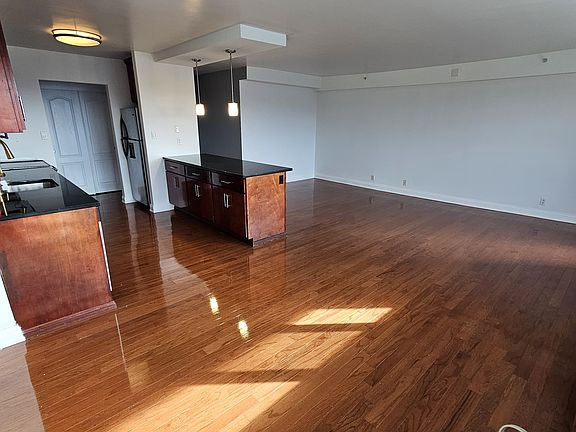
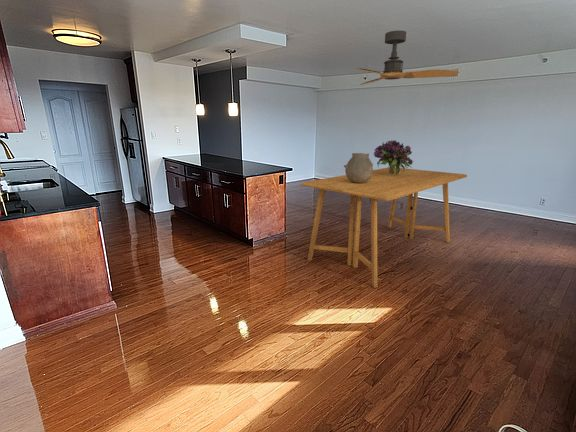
+ dining table (389, 216)
+ ceramic pot (357, 167)
+ ceiling fan (401, 60)
+ bouquet (393, 157)
